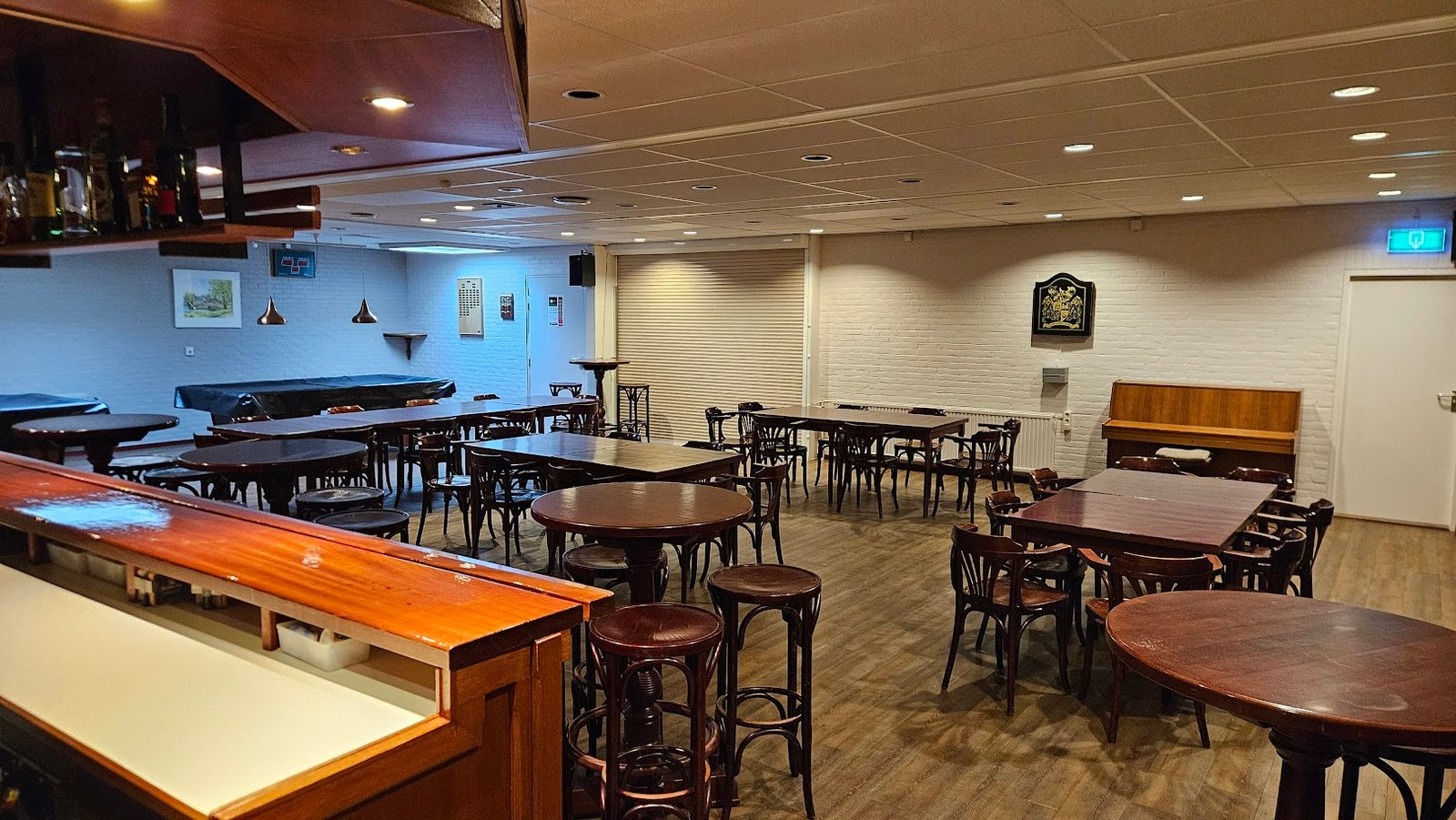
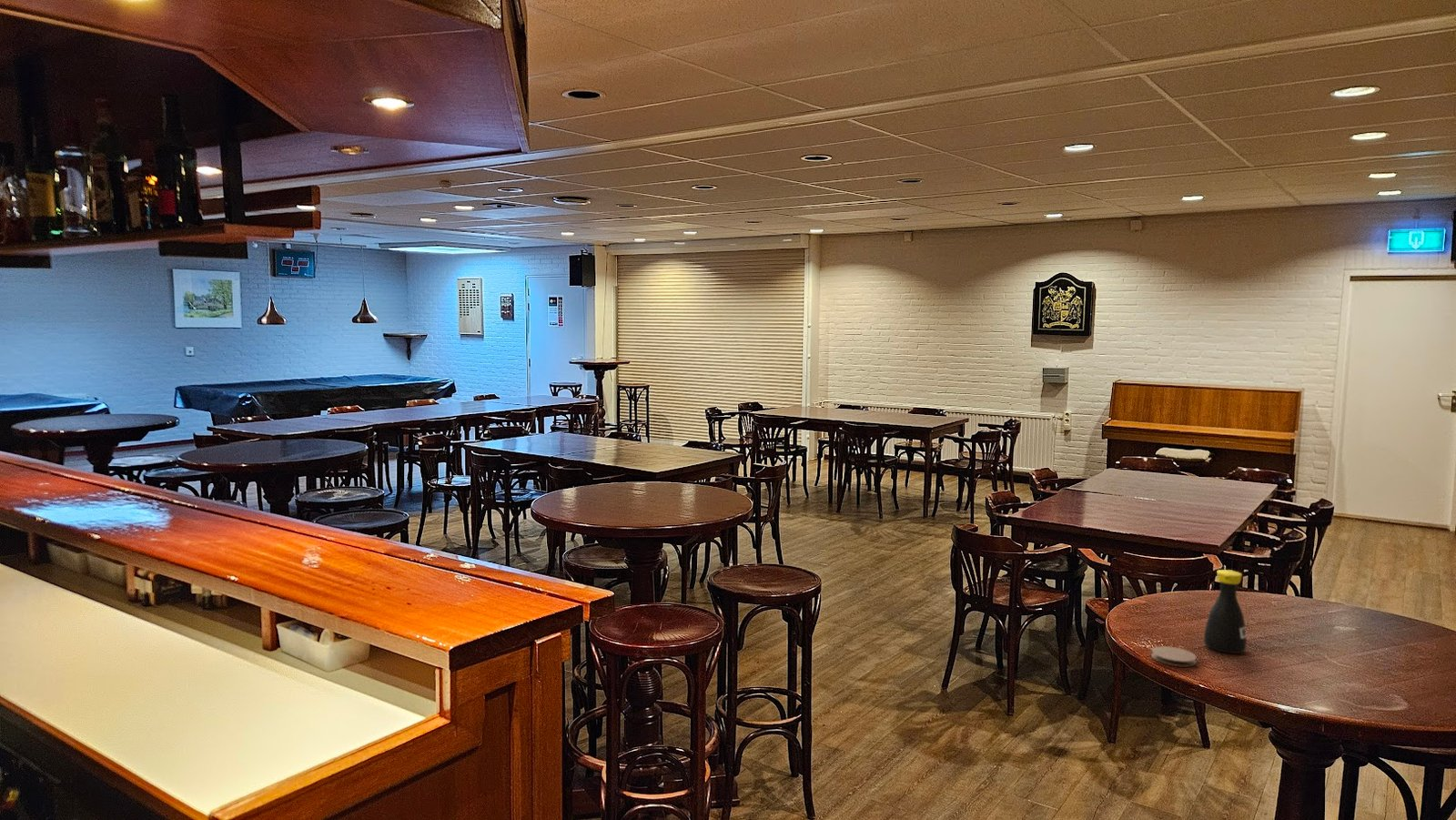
+ bottle (1227, 610)
+ coaster (1173, 656)
